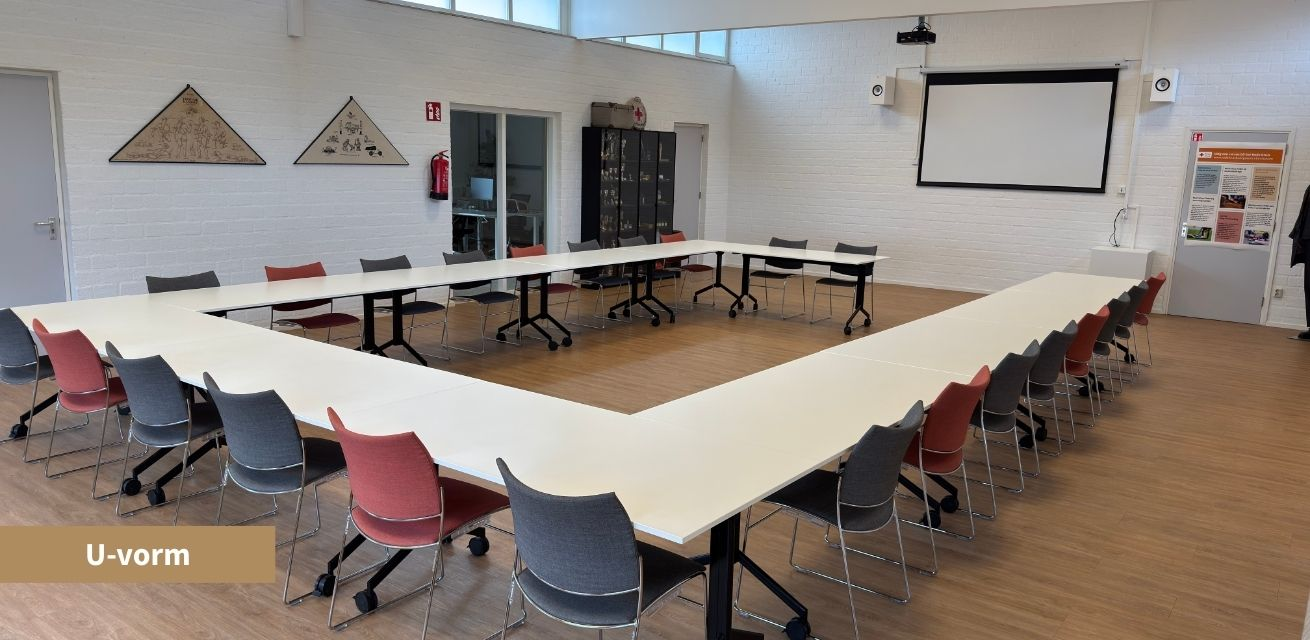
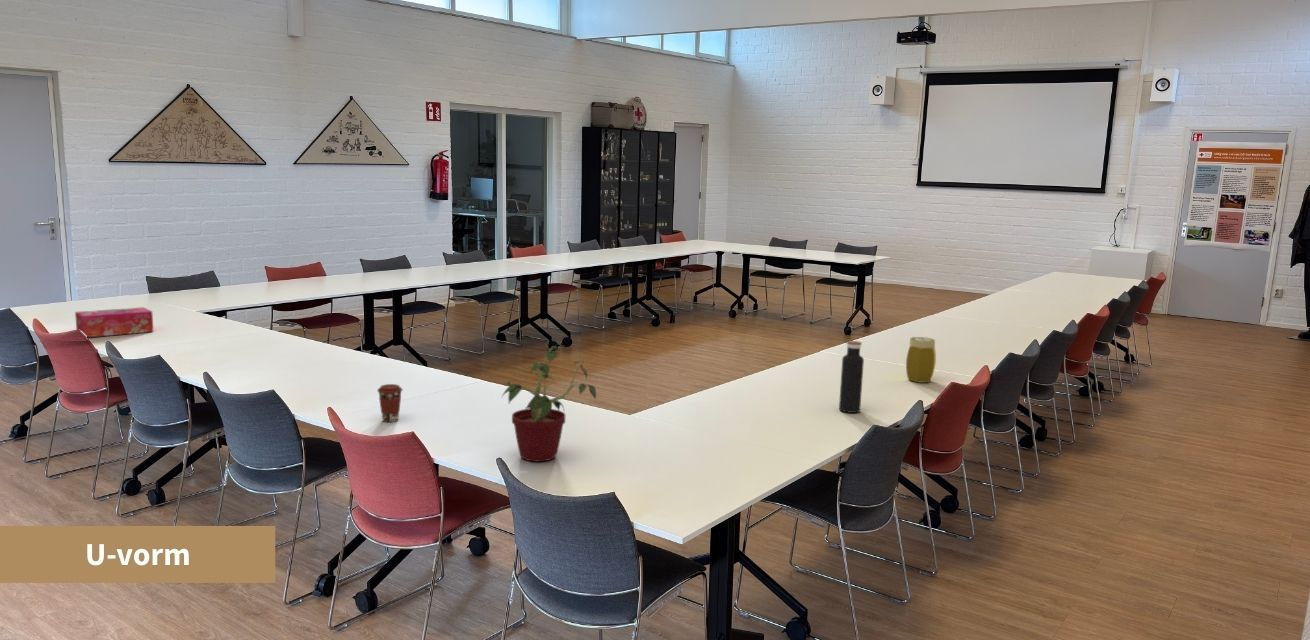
+ tissue box (114, 321)
+ potted plant (556, 404)
+ water bottle (851, 376)
+ jar (921, 359)
+ coffee cup (390, 403)
